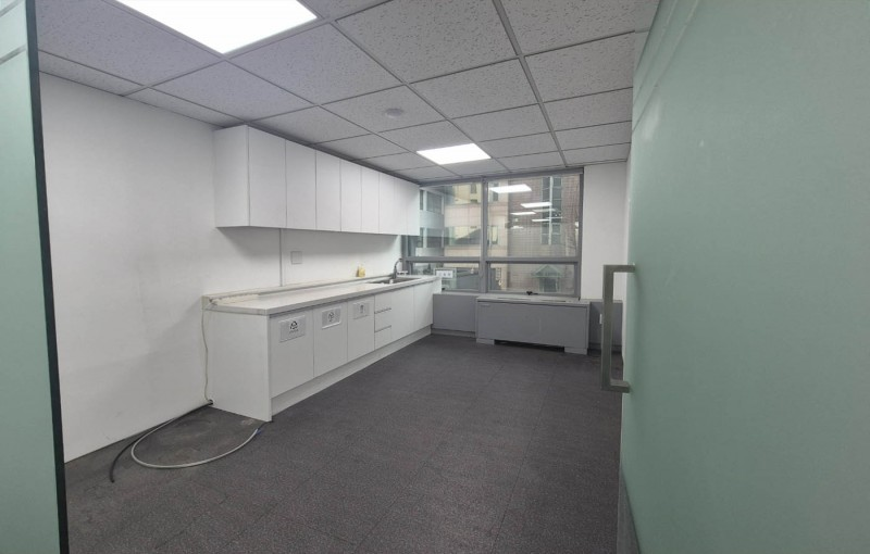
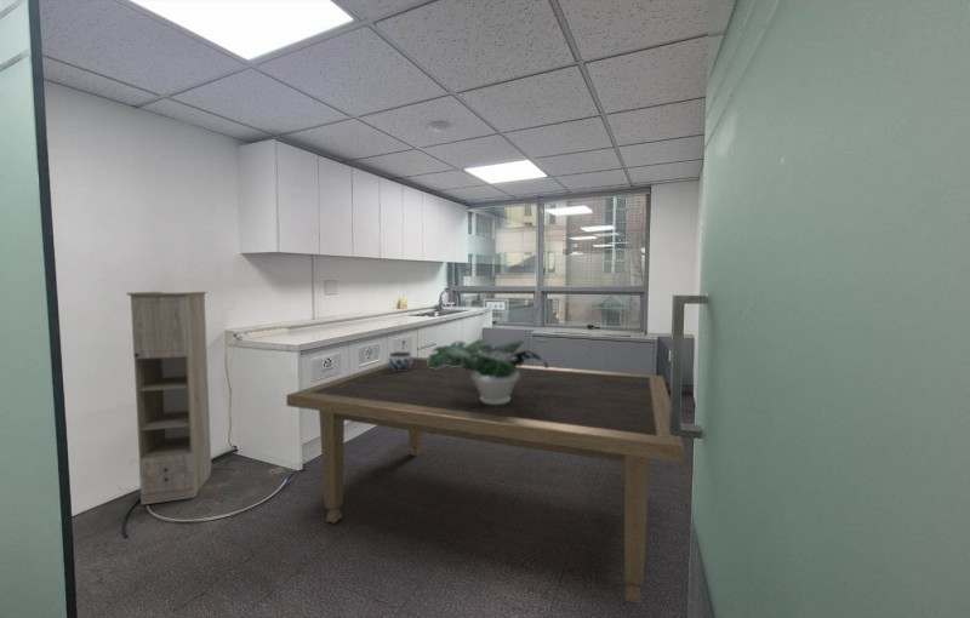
+ dining table (495, 442)
+ jar (400, 360)
+ storage cabinet (173, 391)
+ potted plant (491, 370)
